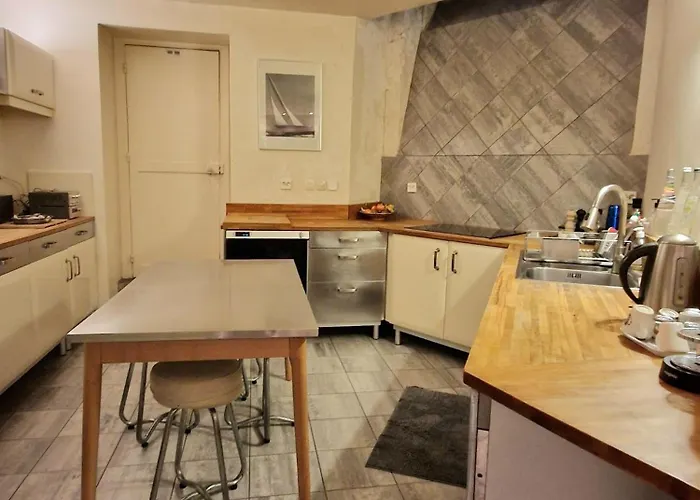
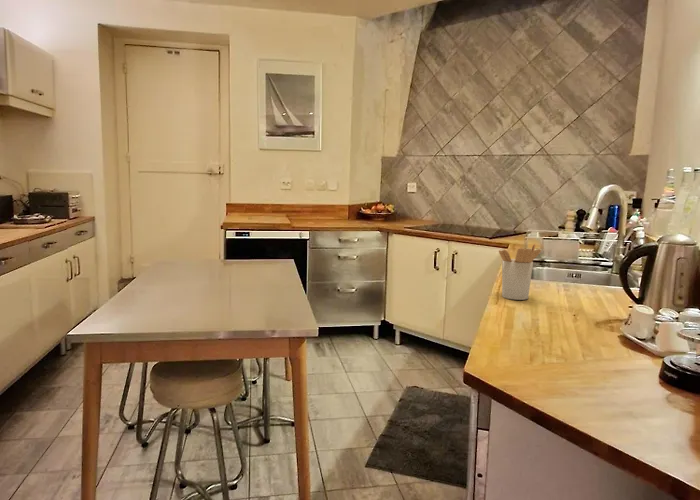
+ utensil holder (520, 271)
